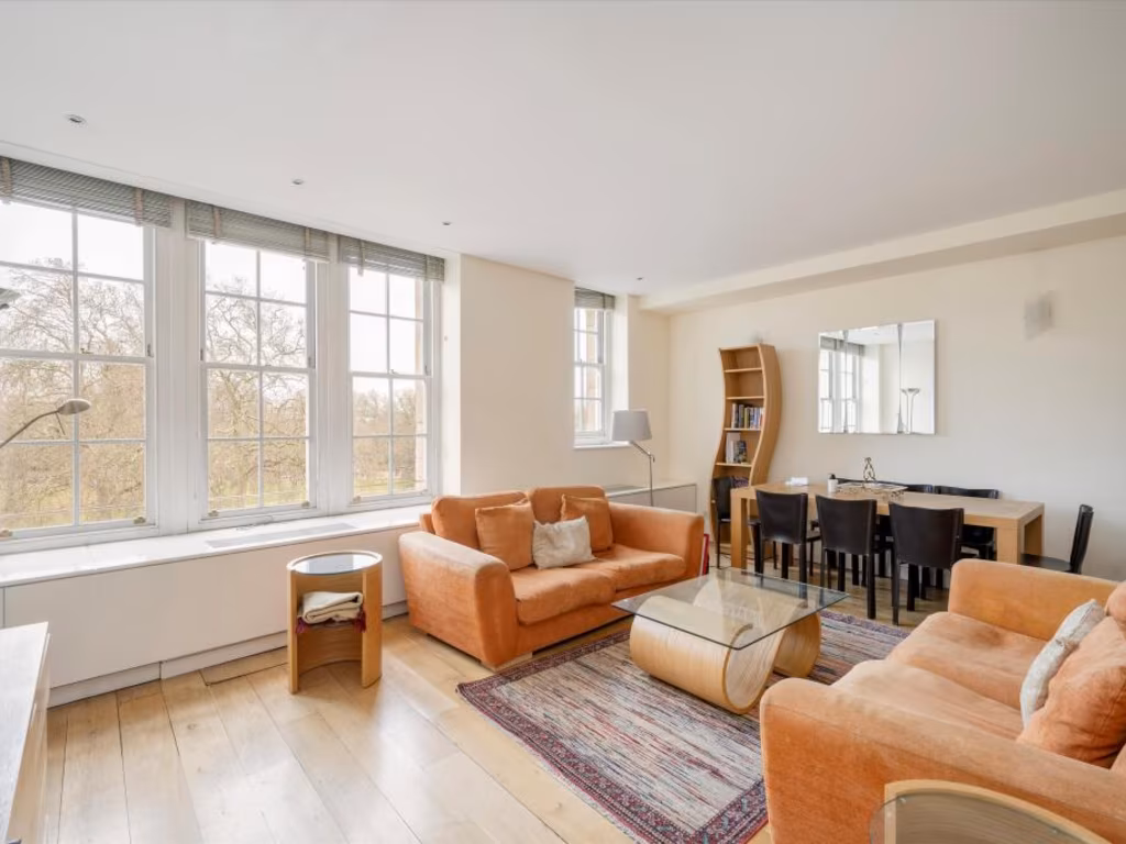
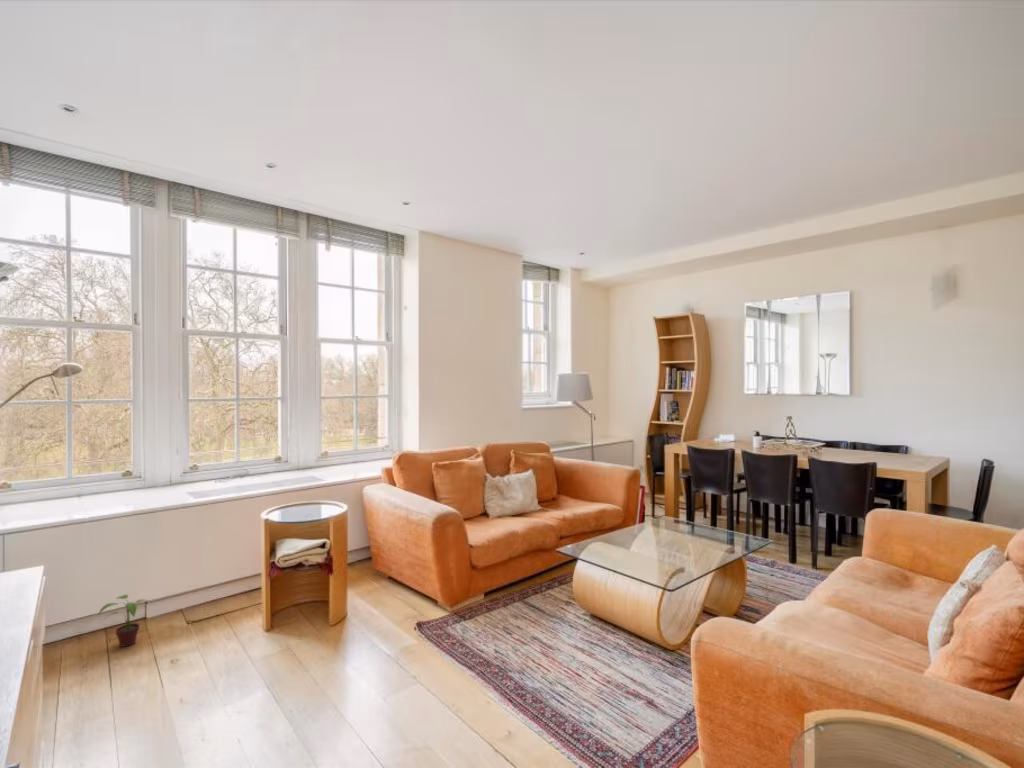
+ potted plant (125, 621)
